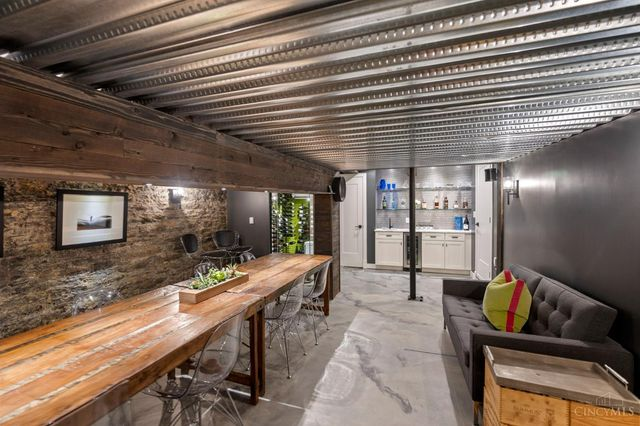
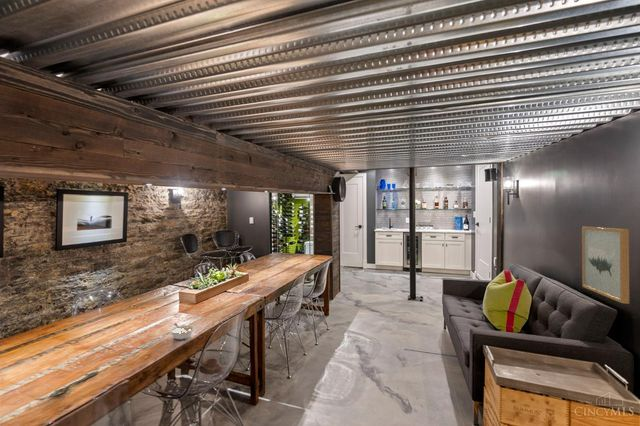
+ legume (181, 332)
+ spoon (76, 382)
+ wall art (603, 261)
